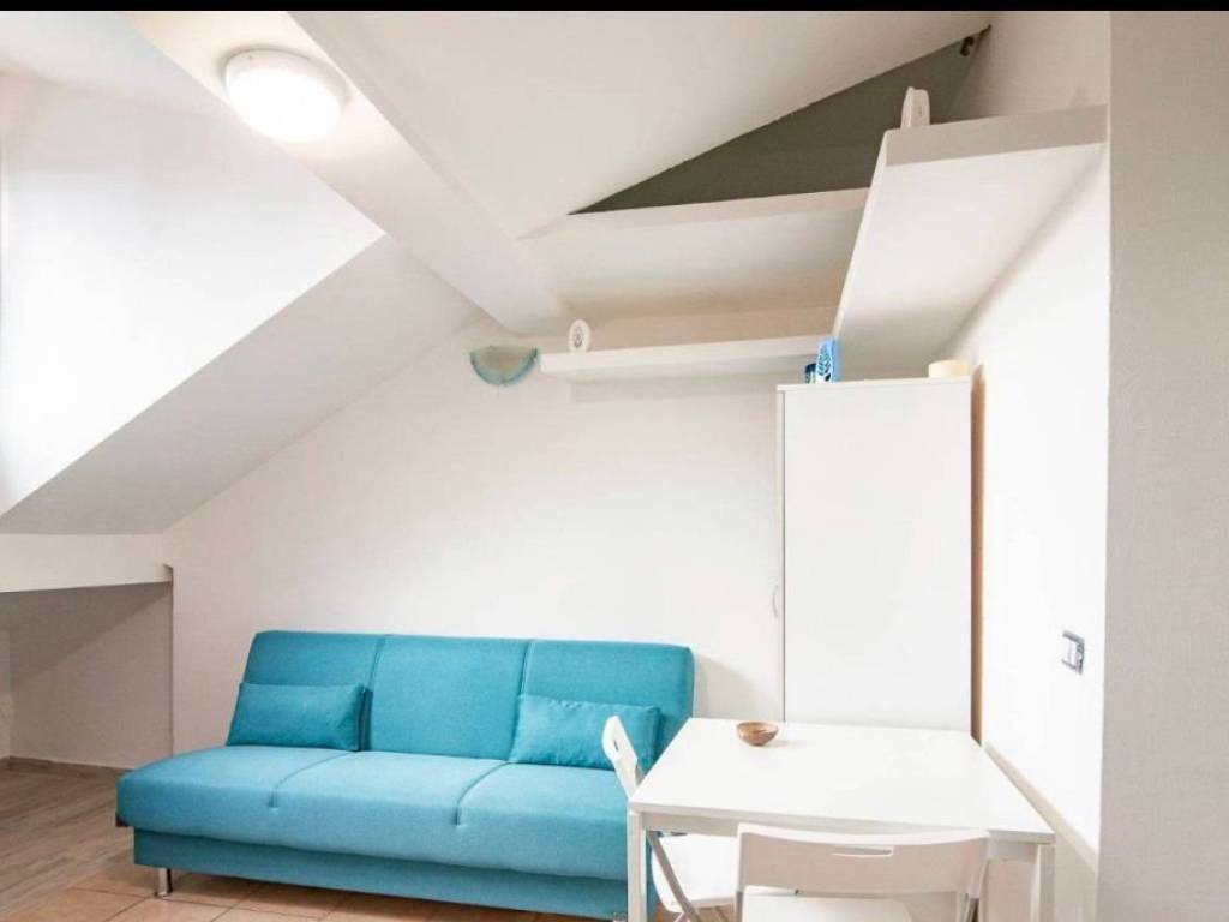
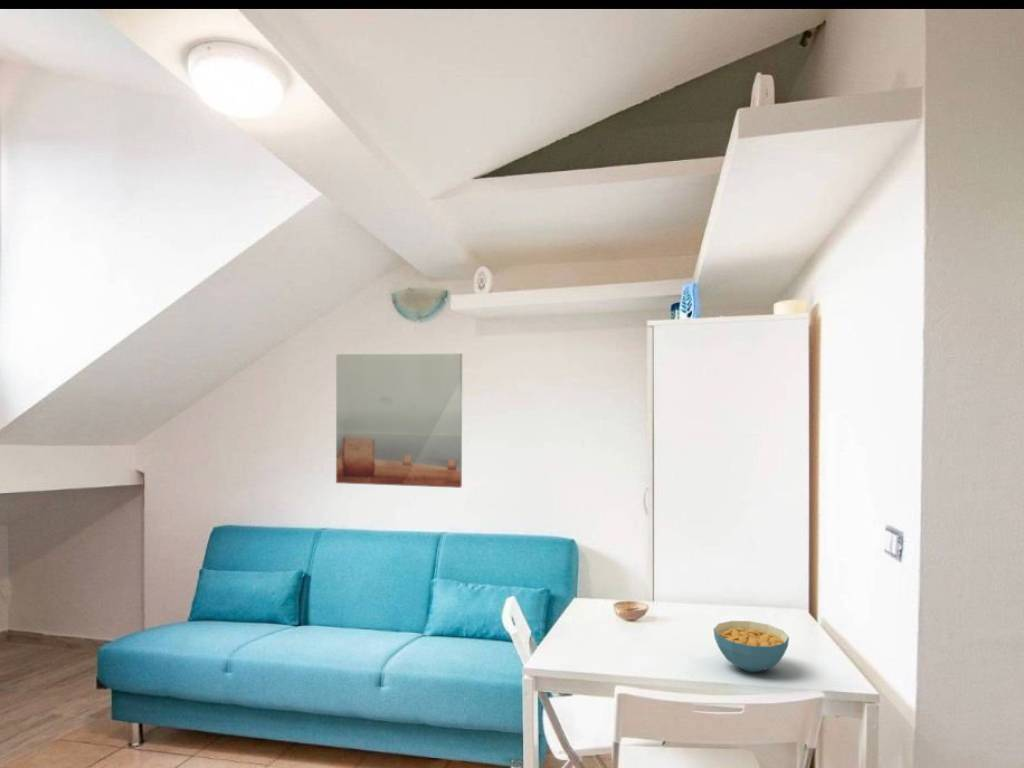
+ wall art (398, 419)
+ cereal bowl (750, 650)
